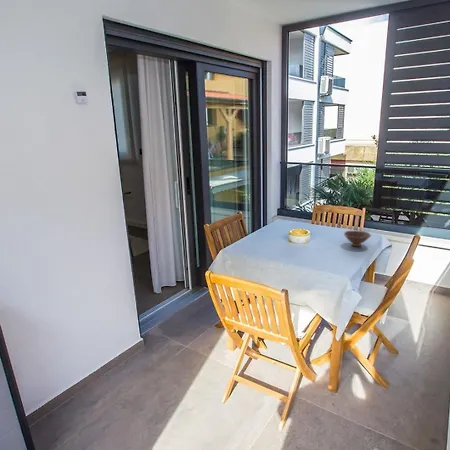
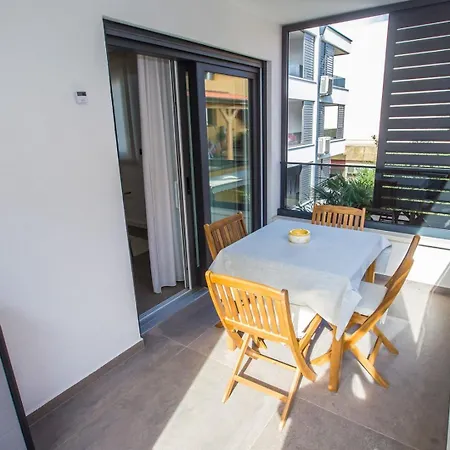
- bowl (356, 239)
